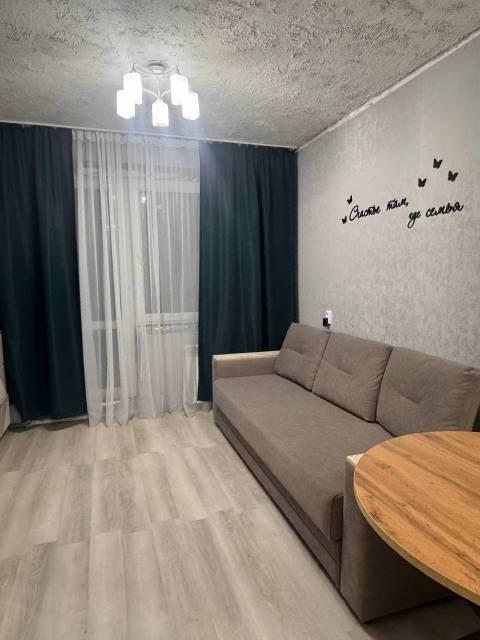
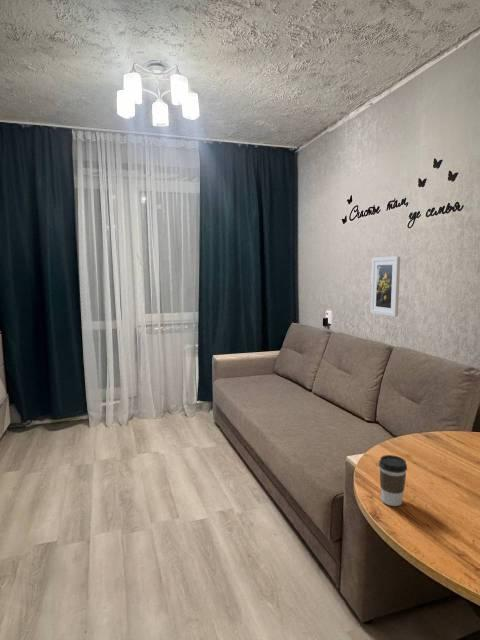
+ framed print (384, 286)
+ coffee cup (392, 480)
